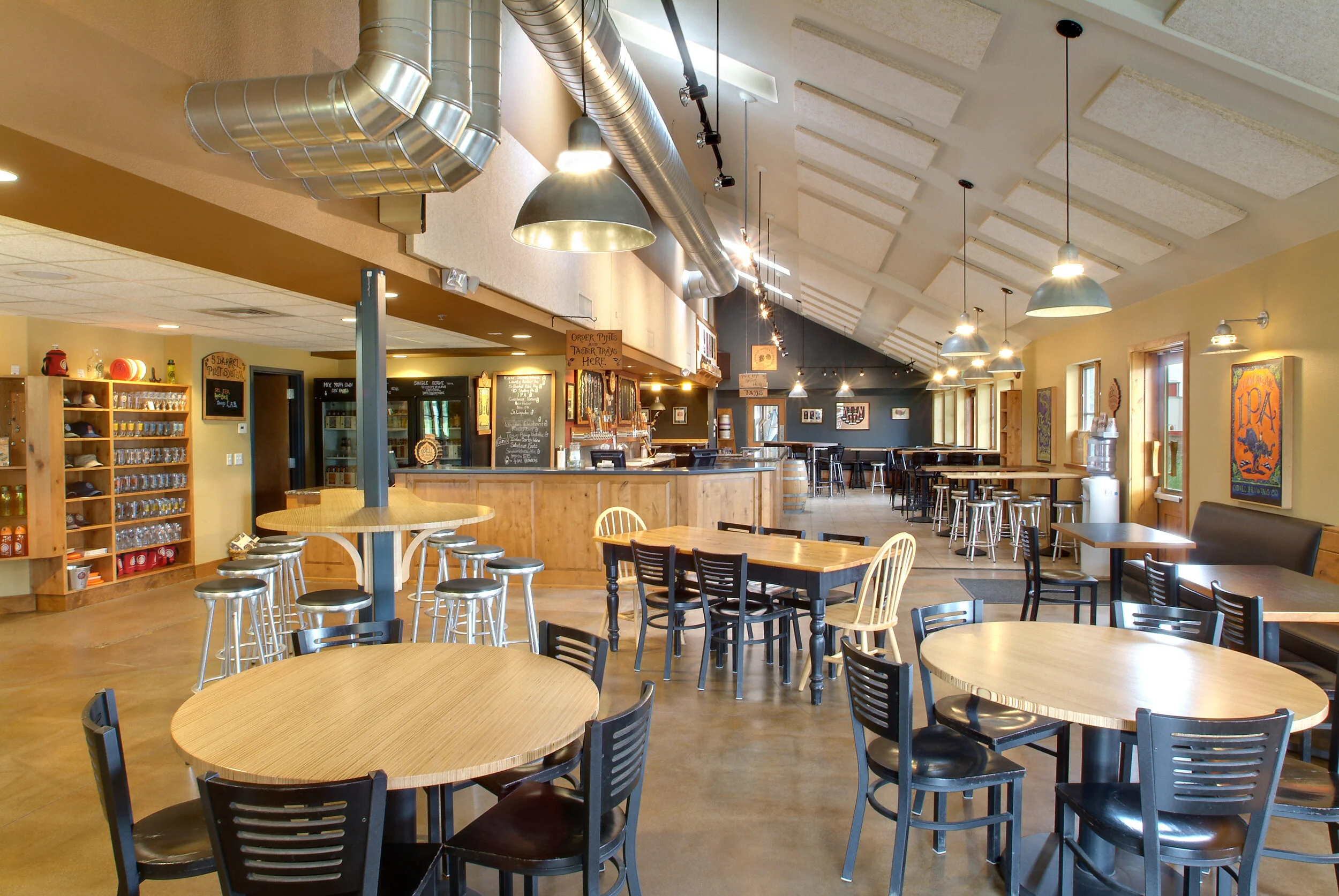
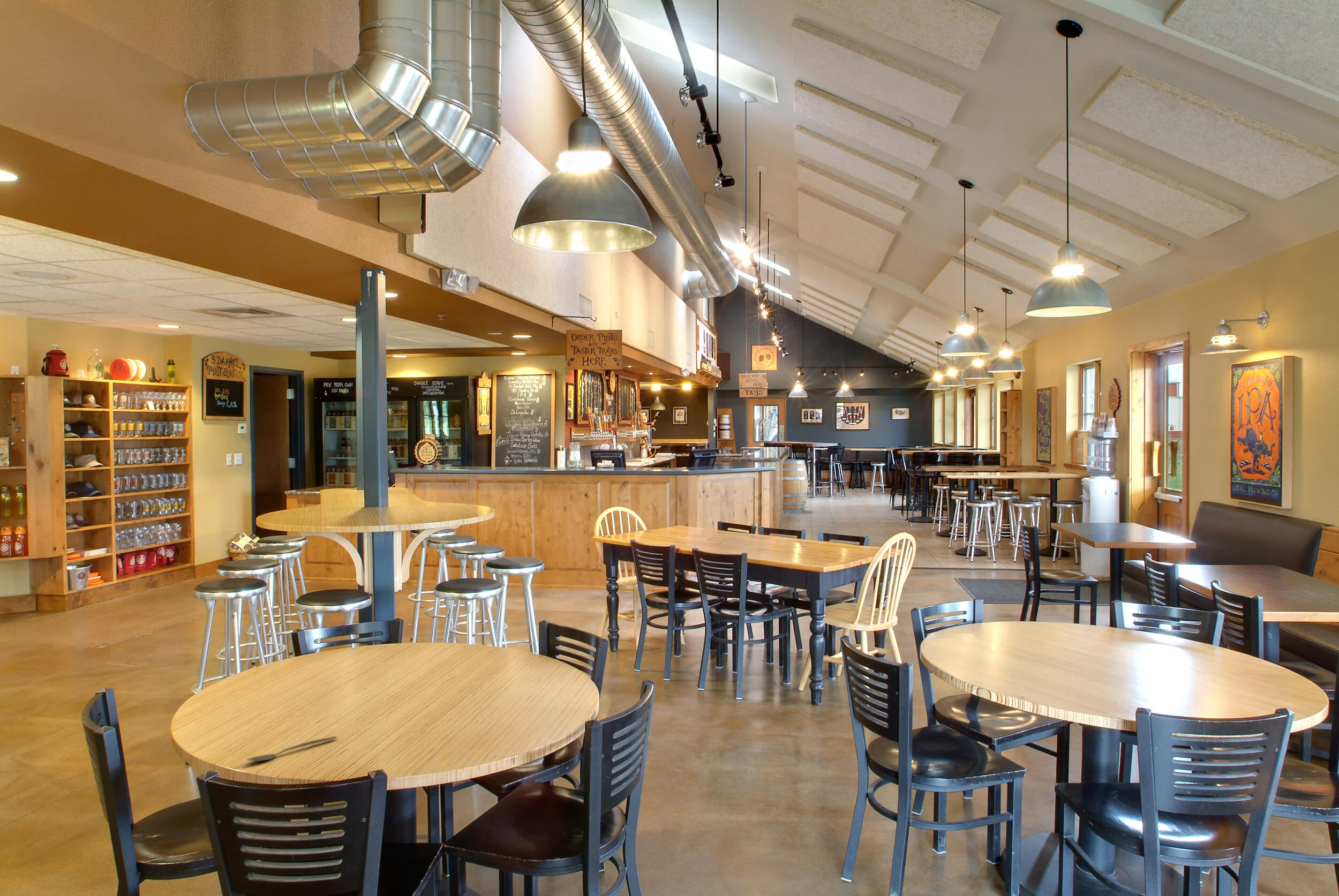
+ spoon (294, 748)
